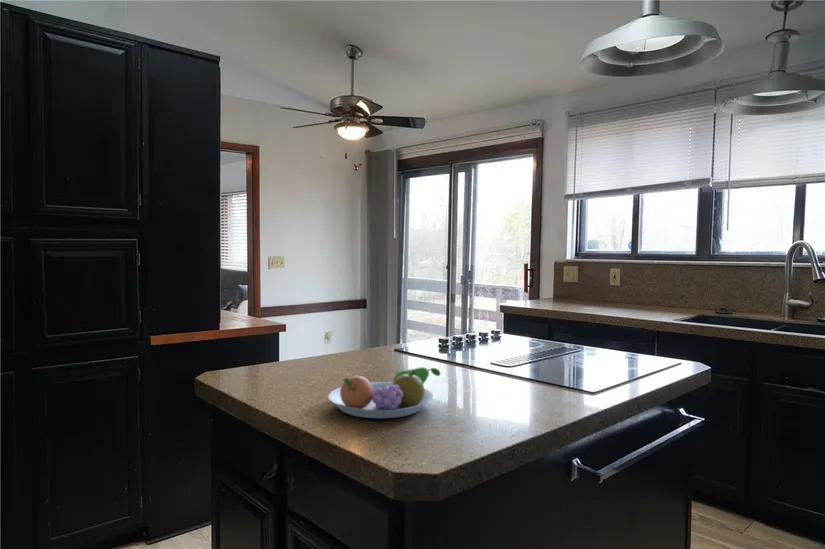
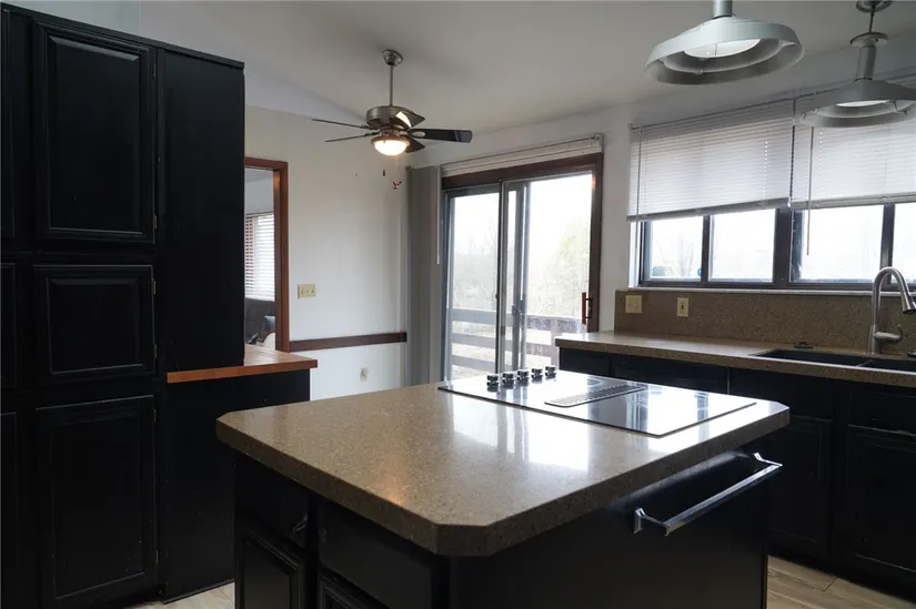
- fruit bowl (385, 384)
